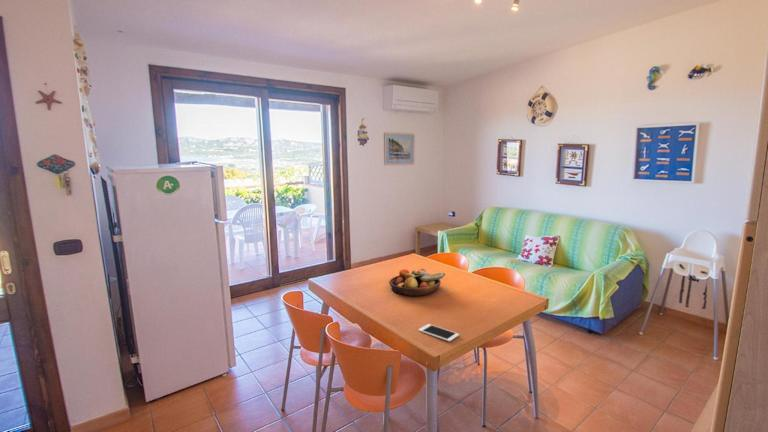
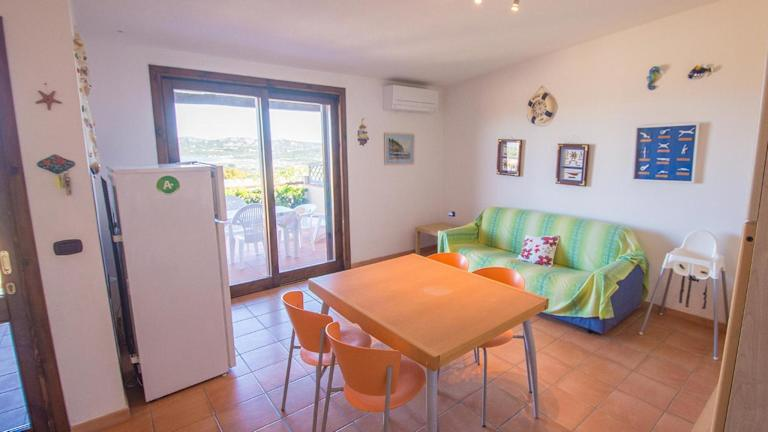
- fruit bowl (415, 278)
- cell phone (438, 332)
